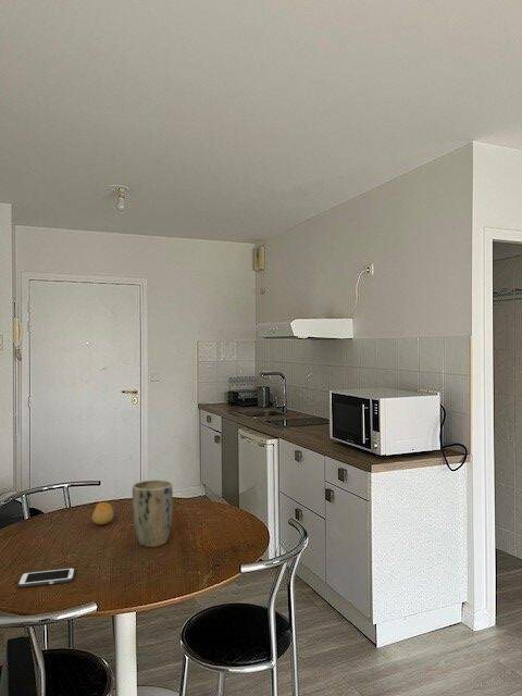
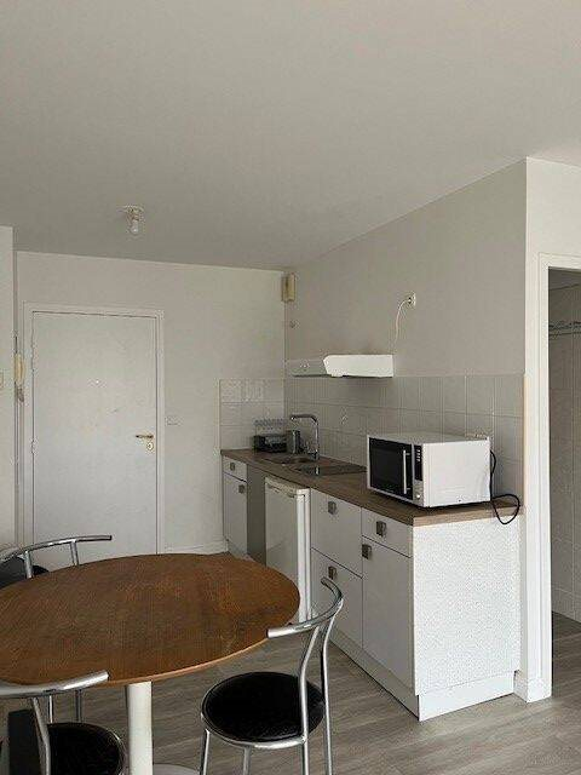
- plant pot (152, 512)
- fruit (102, 513)
- cell phone (47, 577)
